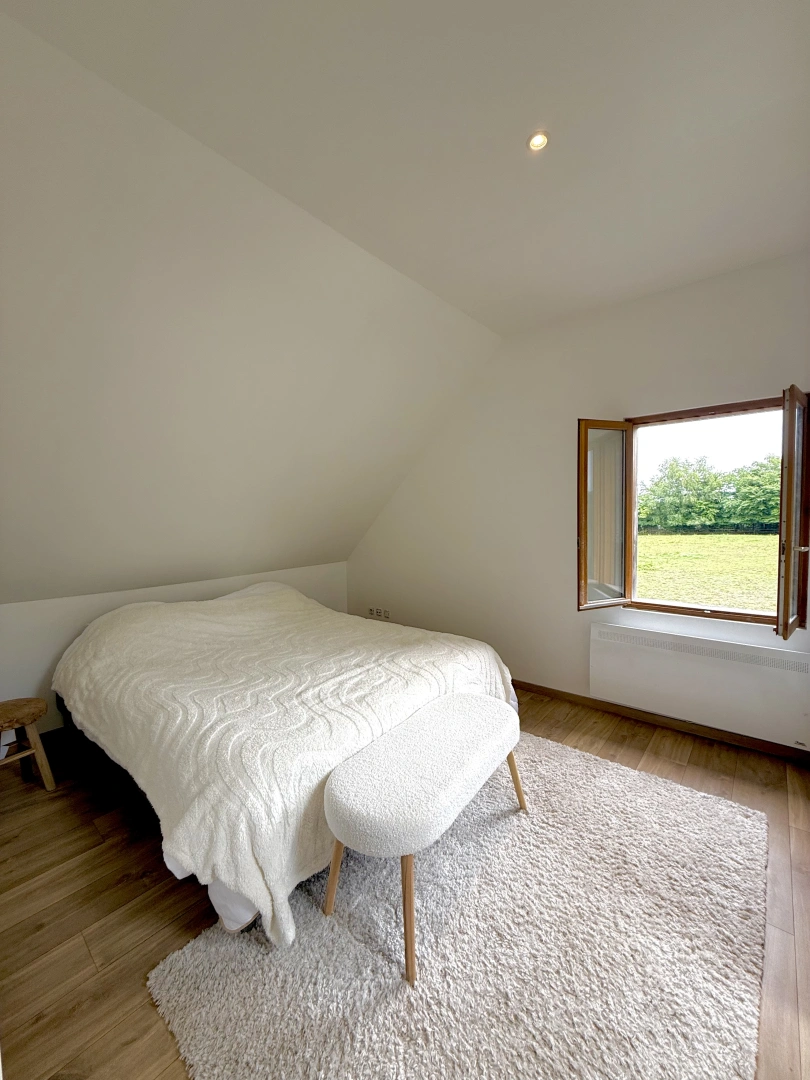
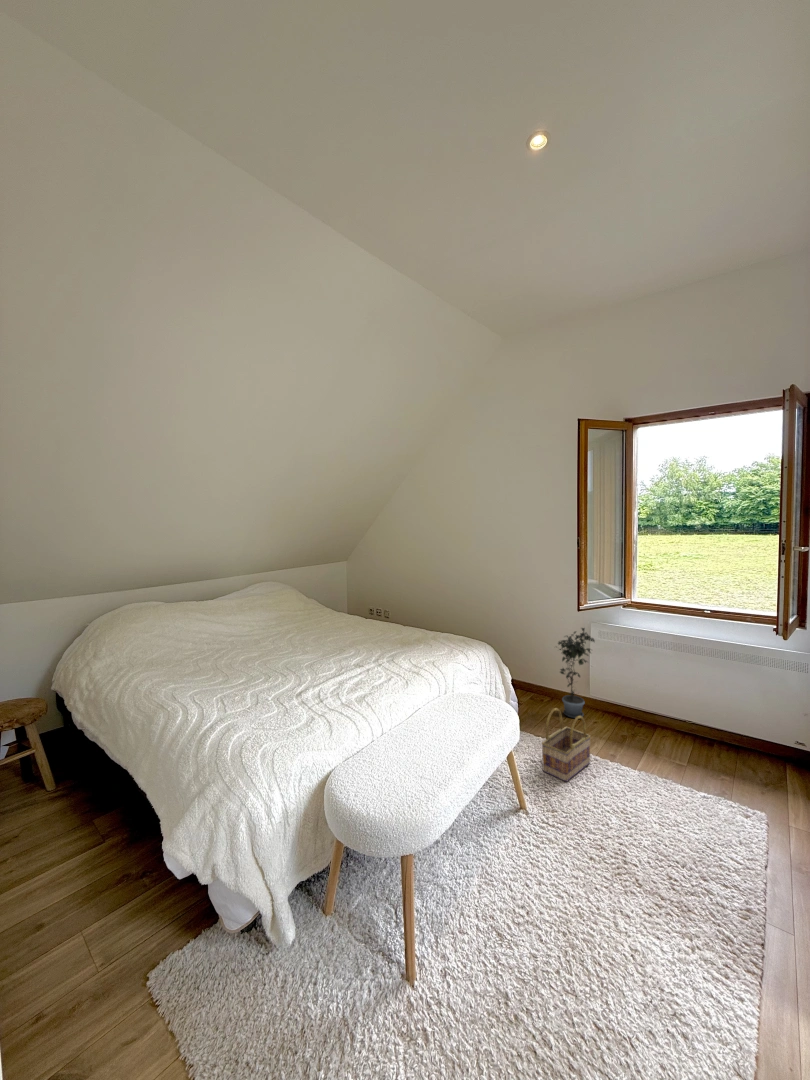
+ basket (566, 739)
+ potted plant (573, 672)
